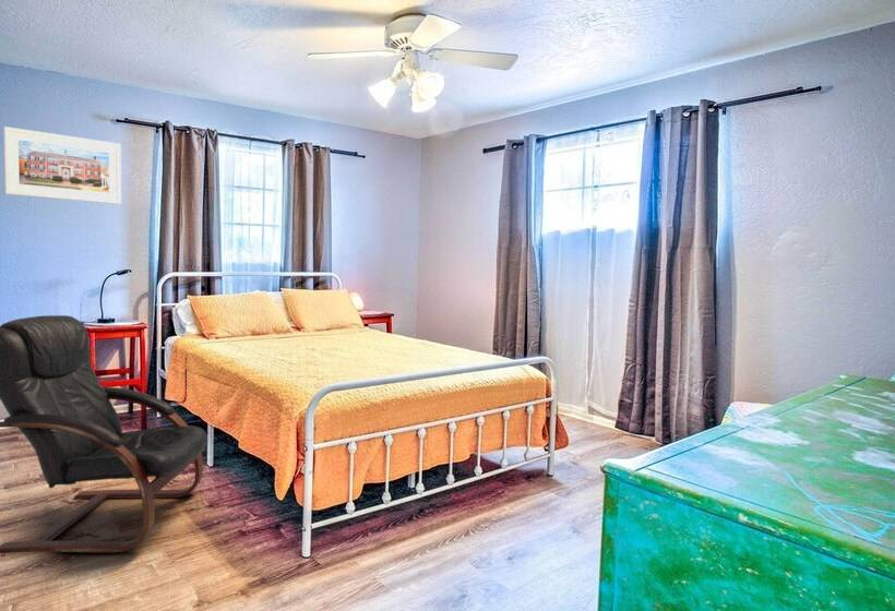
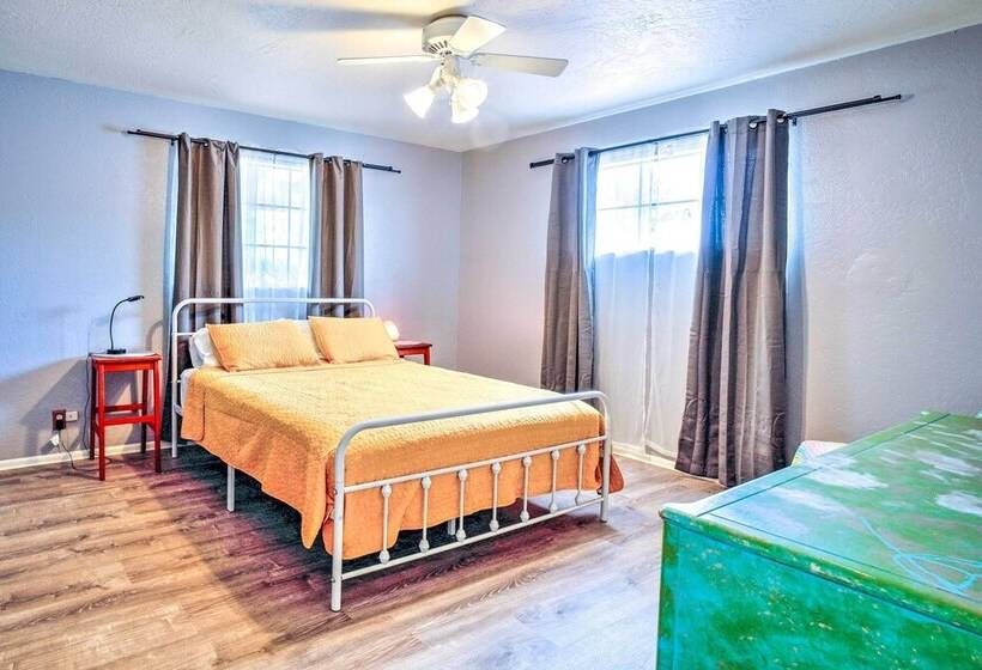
- armchair (111, 419)
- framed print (65, 167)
